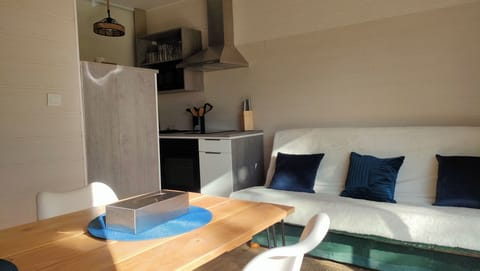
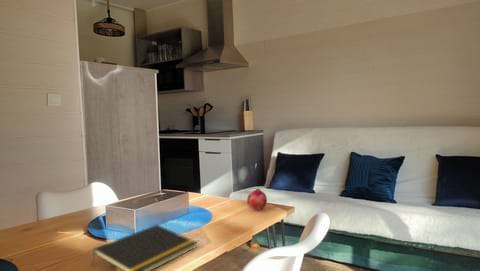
+ notepad (148, 247)
+ fruit (257, 198)
